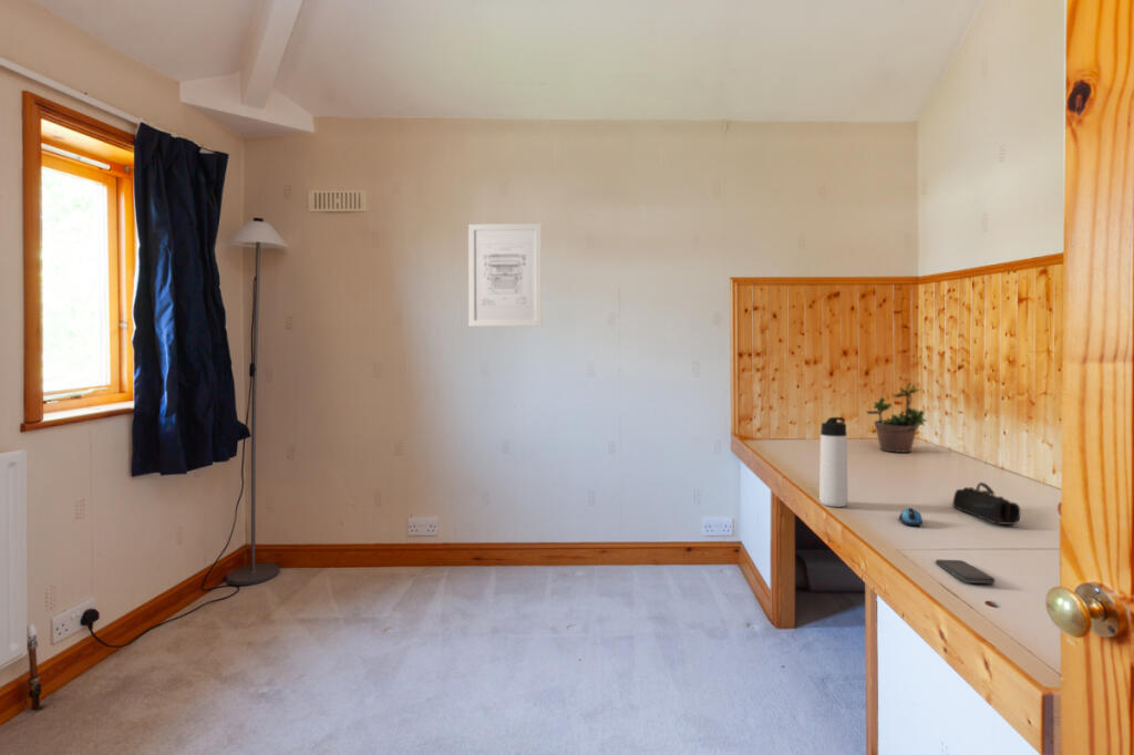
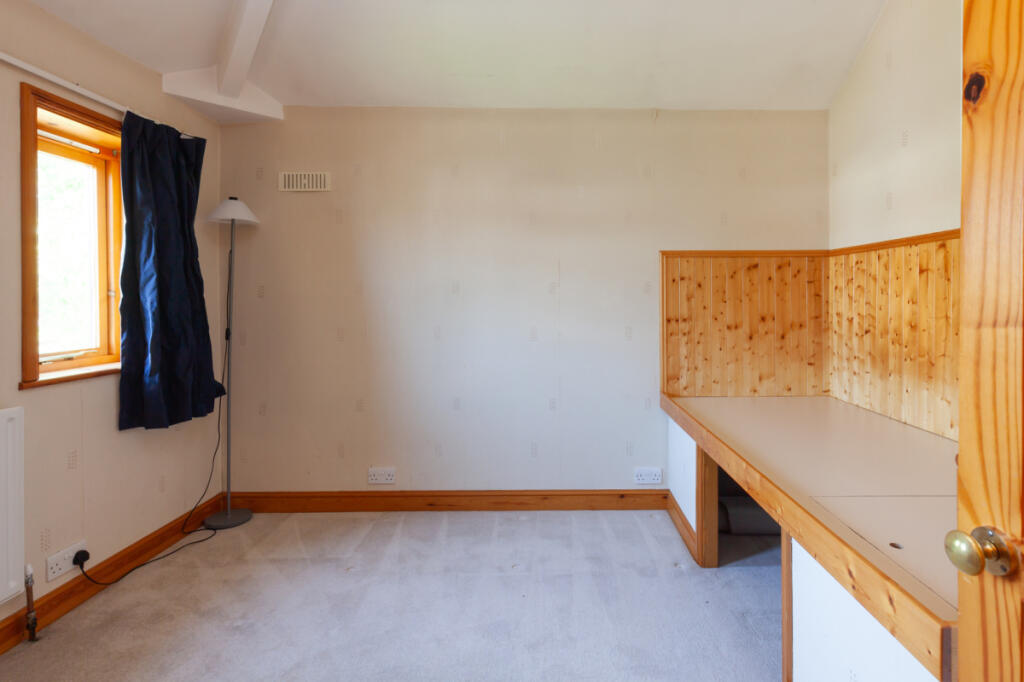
- smartphone (963, 570)
- computer mouse (911, 515)
- thermos bottle (834, 461)
- pencil case (984, 499)
- wall art (505, 275)
- potted plant (897, 415)
